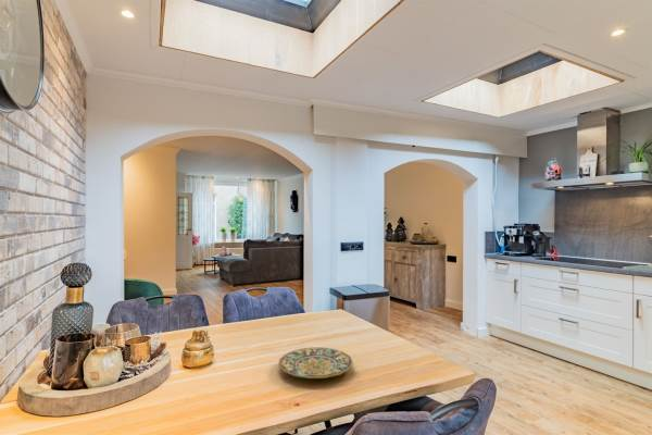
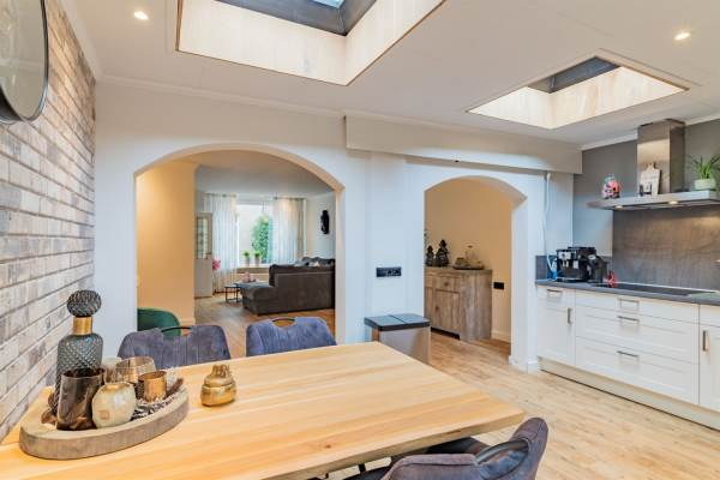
- plate (315, 364)
